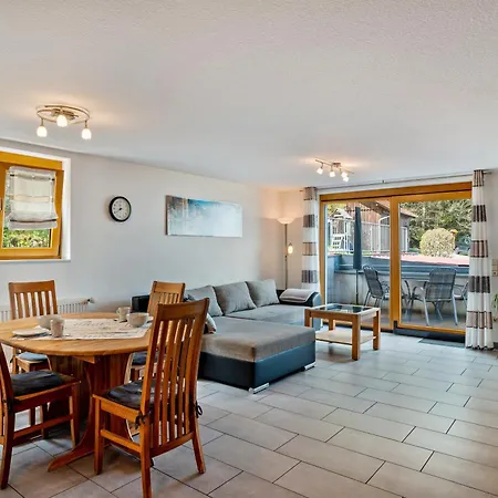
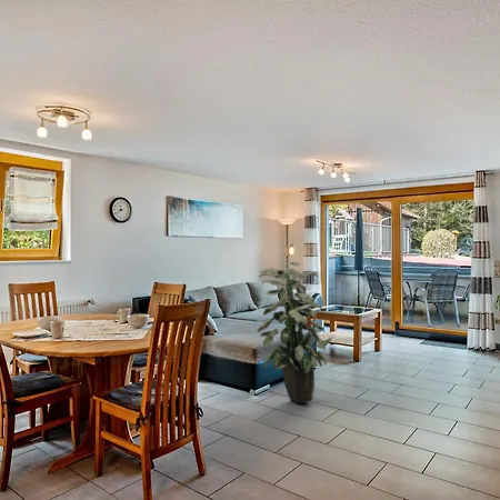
+ indoor plant (292, 330)
